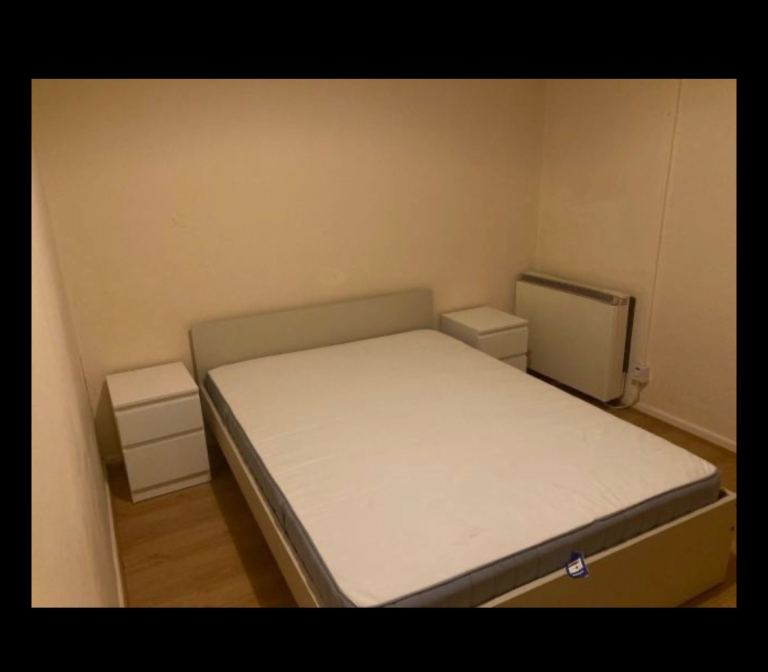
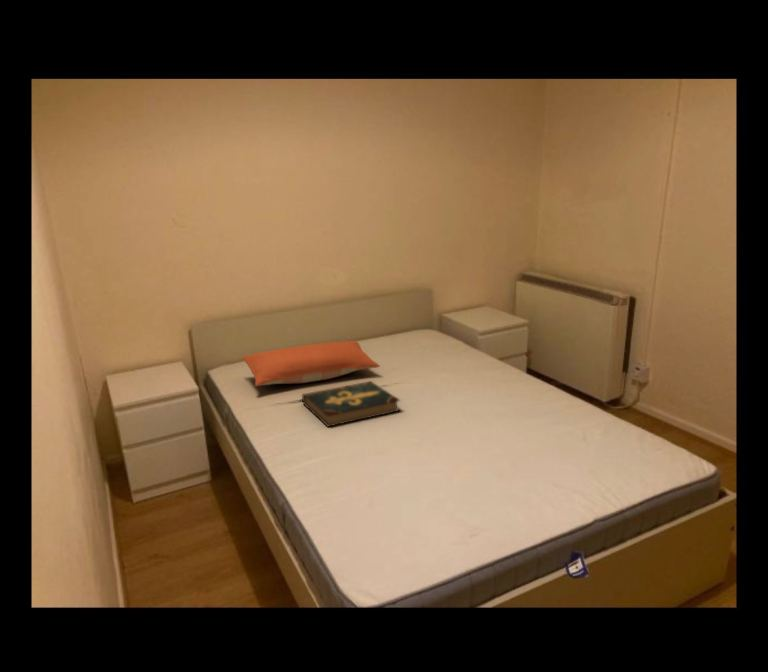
+ pillow (310, 362)
+ book (350, 401)
